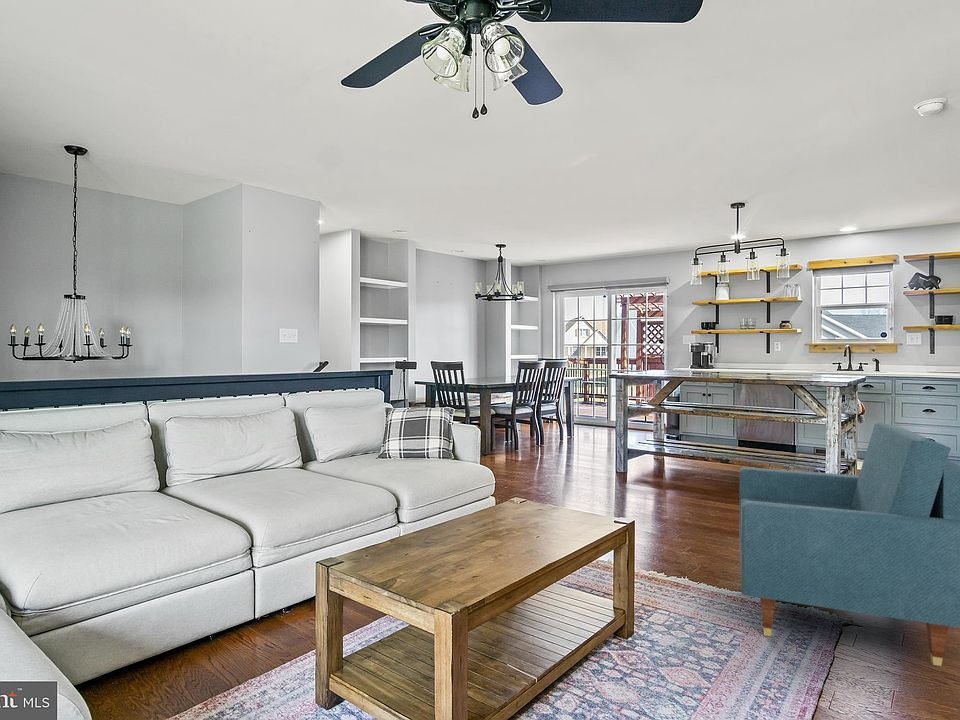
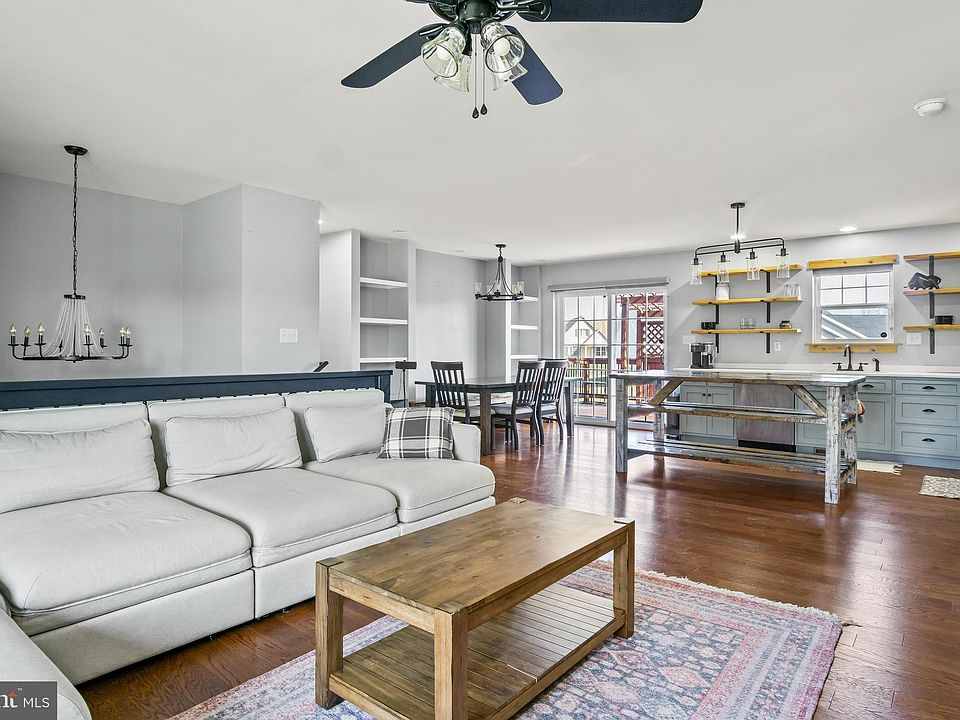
- armchair (835, 519)
